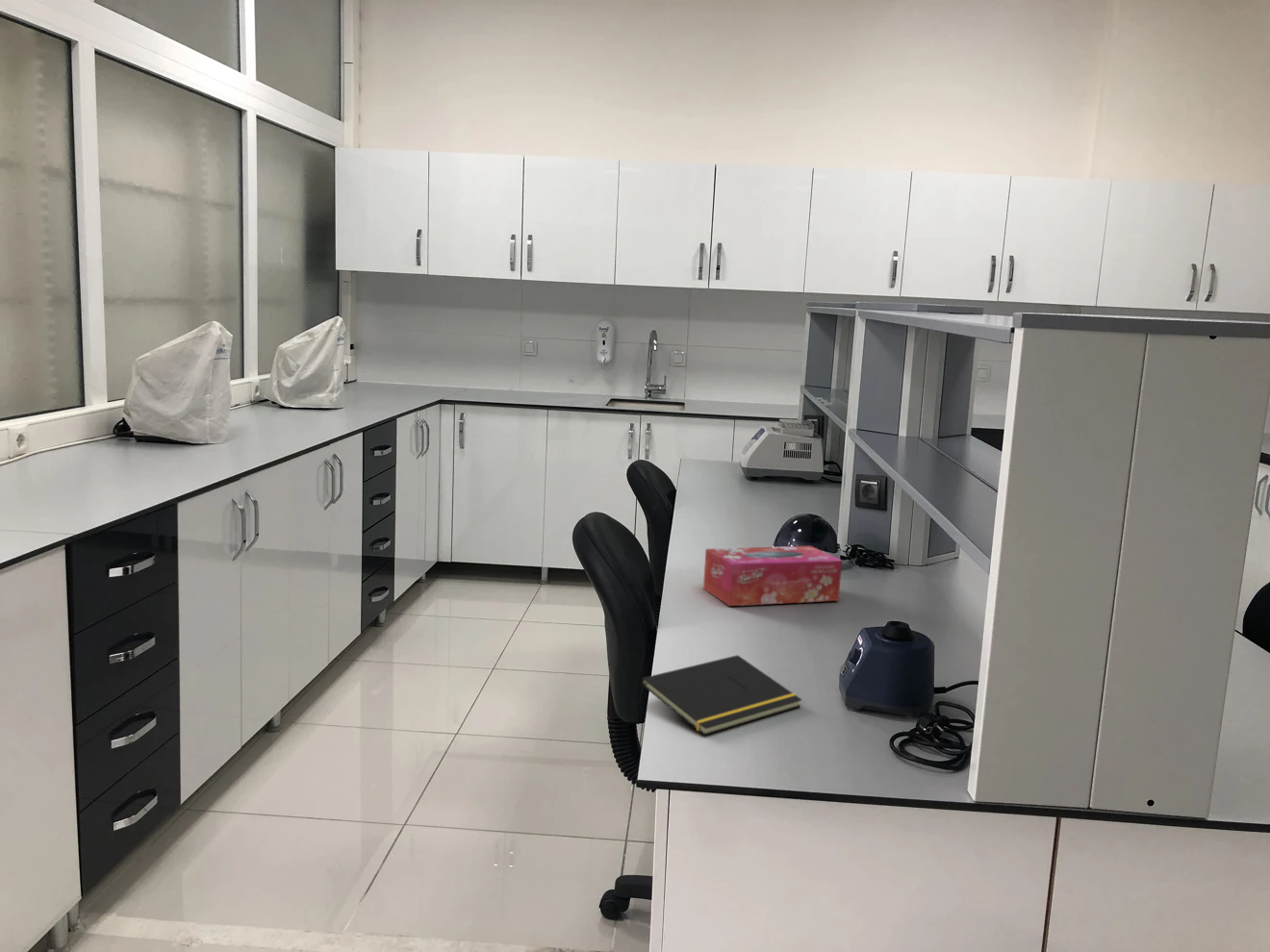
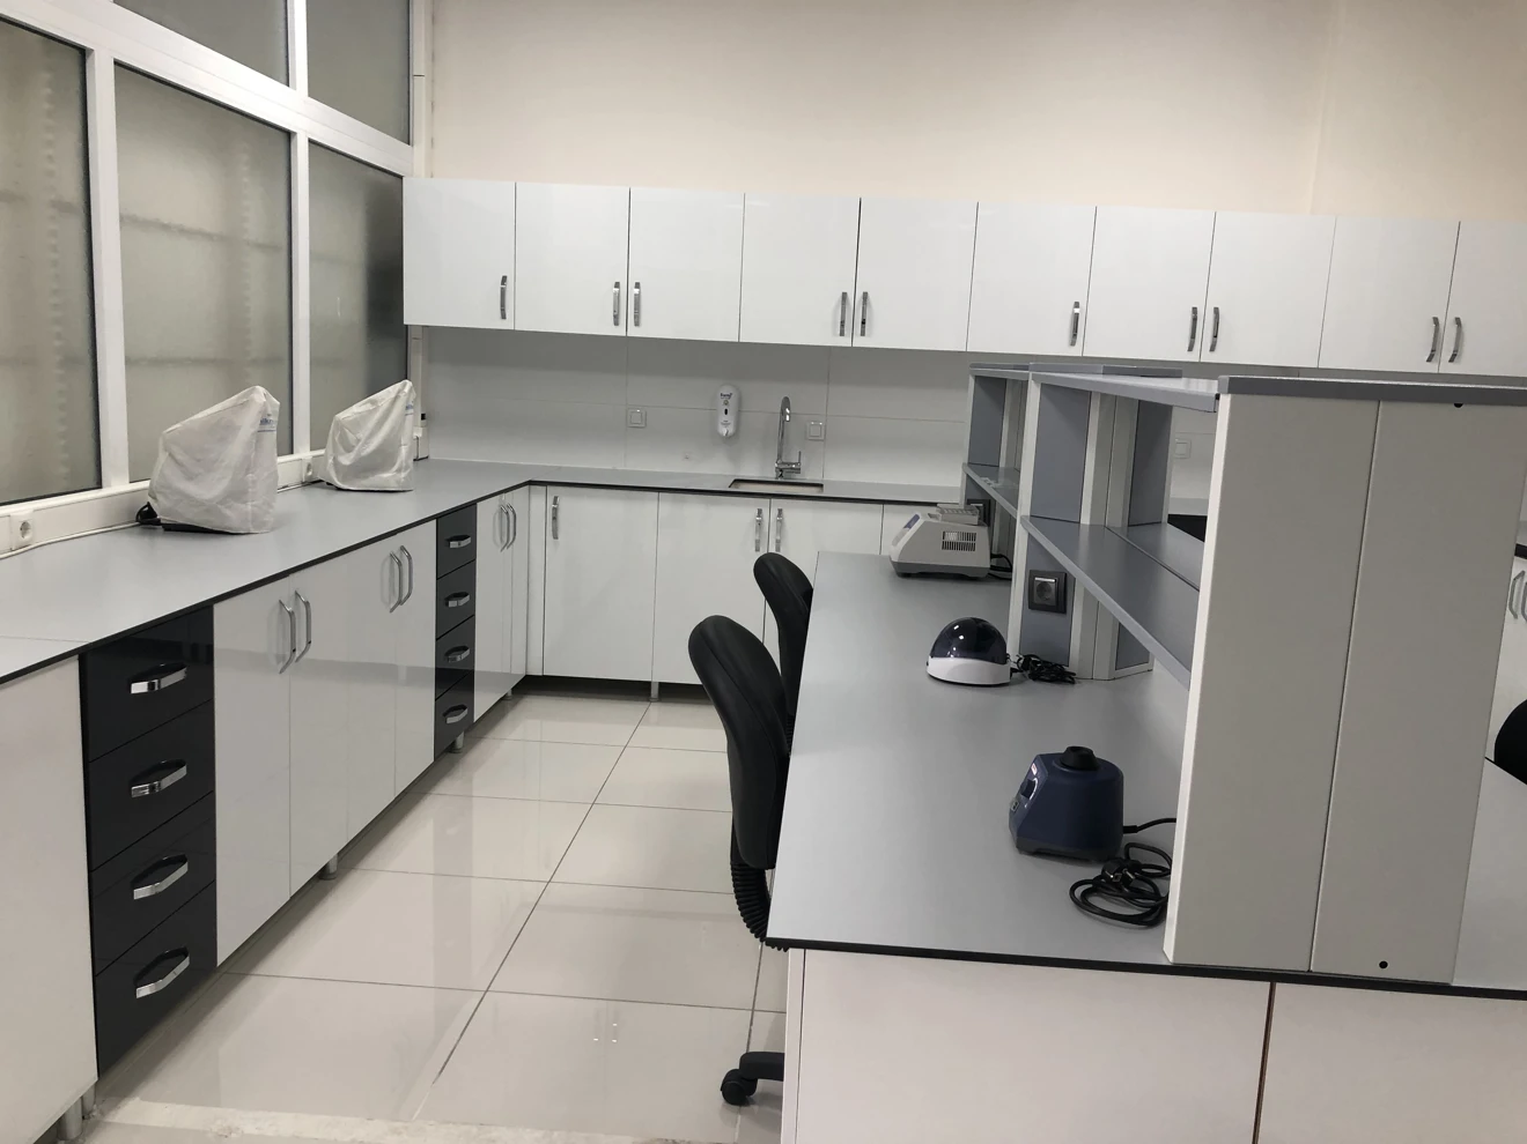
- notepad (722, 691)
- tissue box (772, 574)
